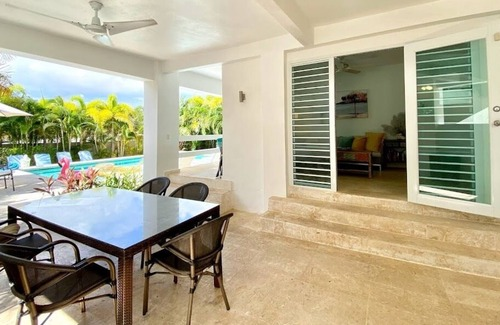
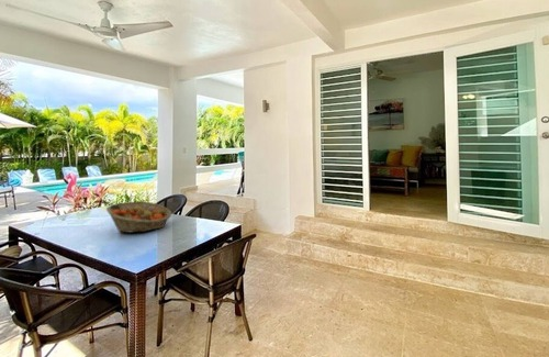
+ fruit basket (141, 215)
